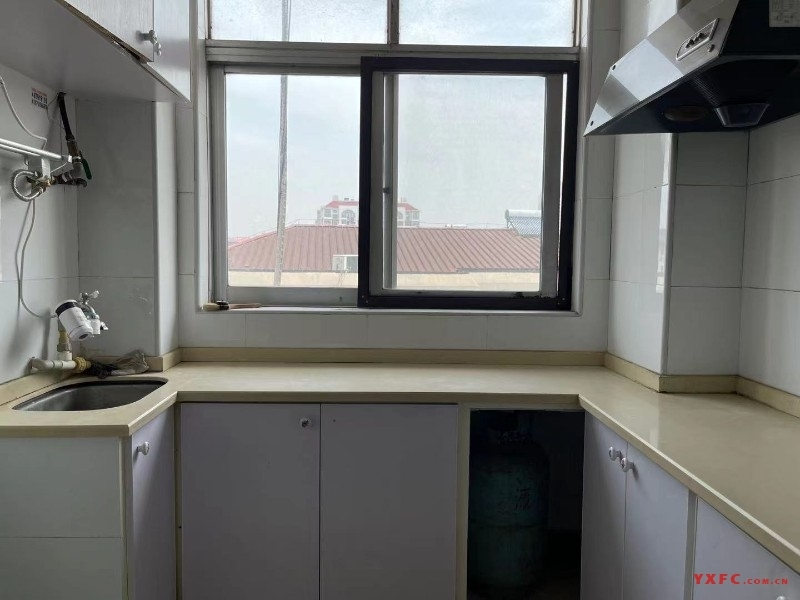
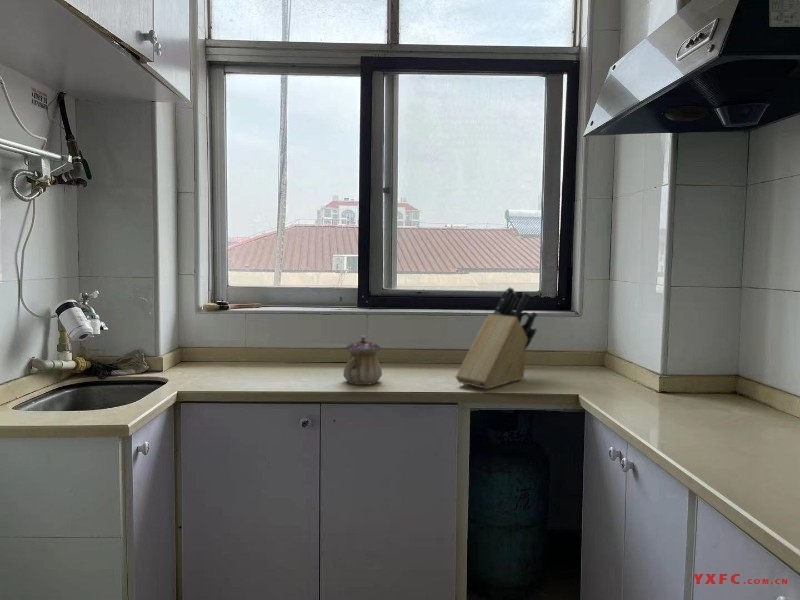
+ knife block (499, 334)
+ teapot (361, 358)
